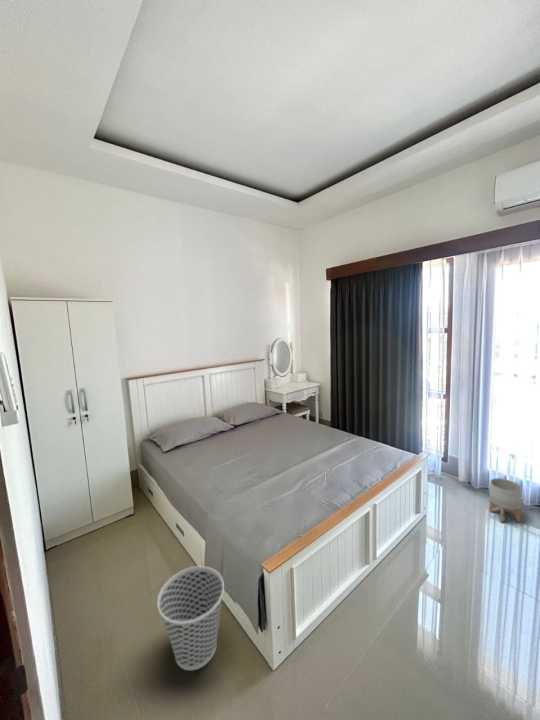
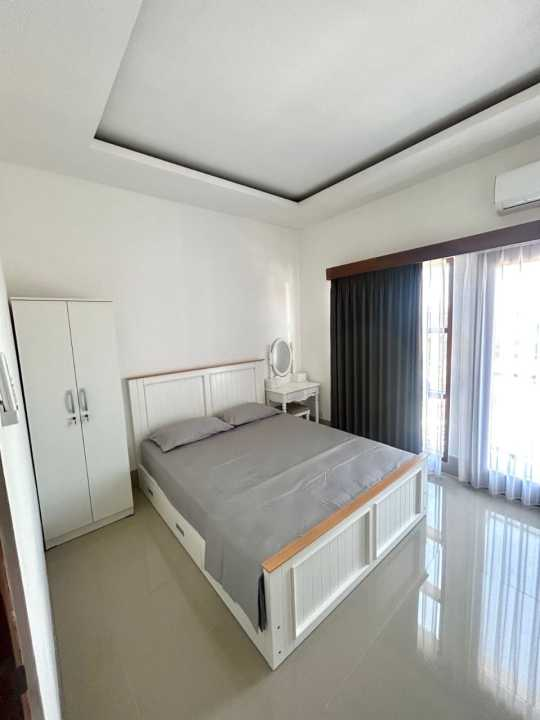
- wastebasket (193, 619)
- planter (505, 500)
